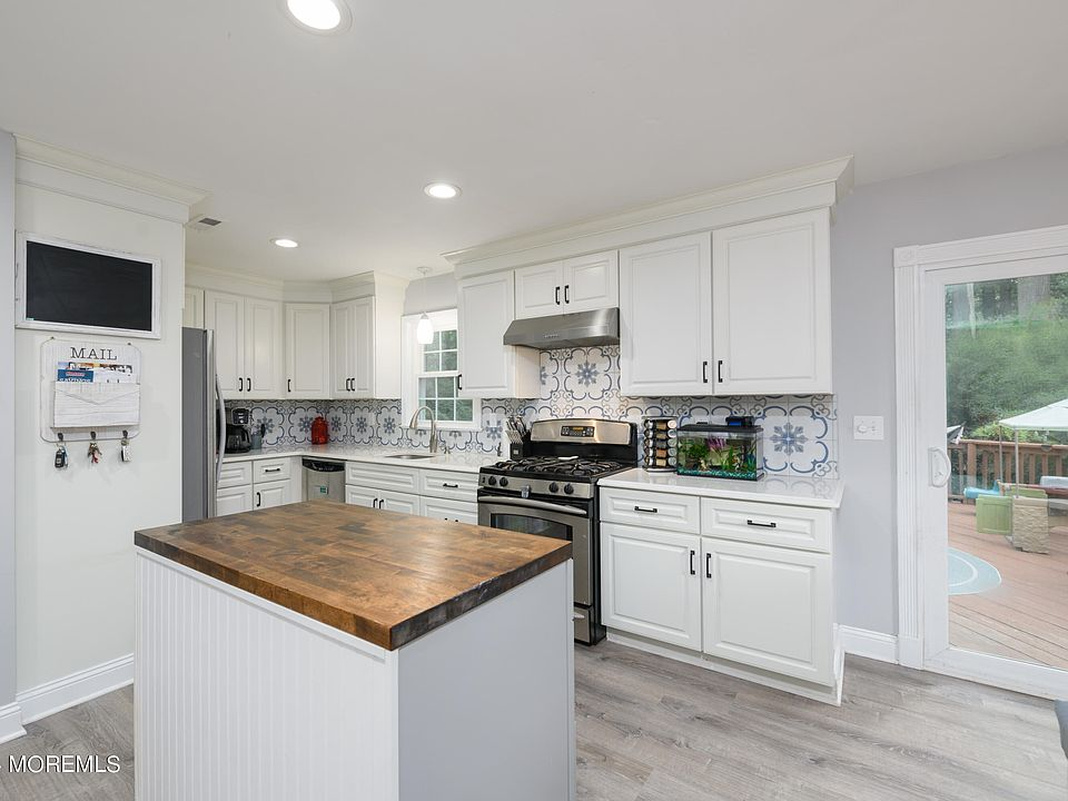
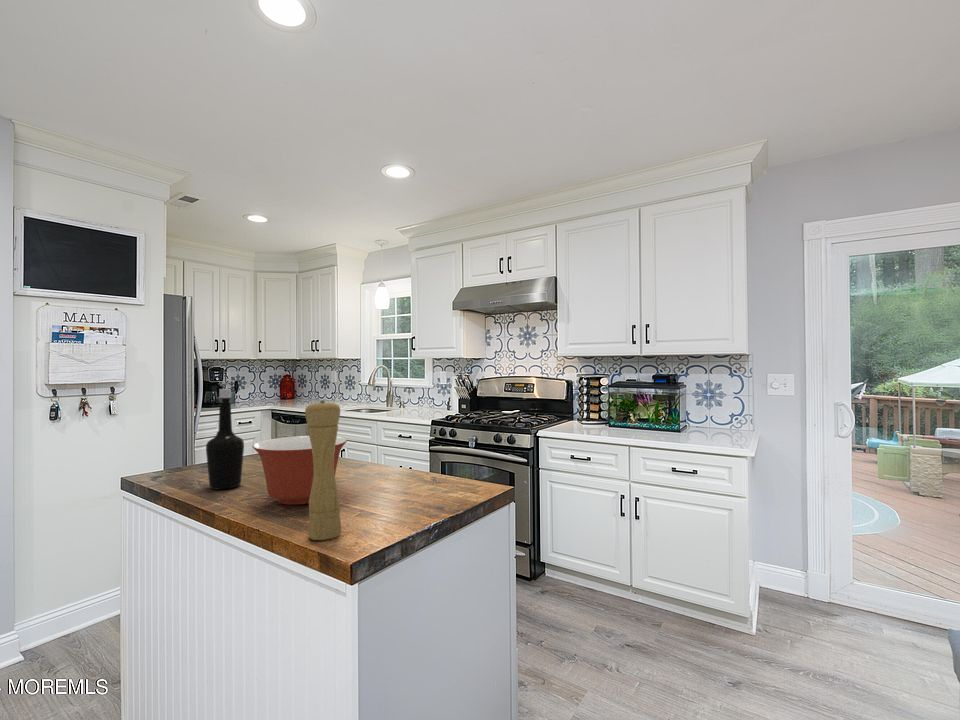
+ mixing bowl (301, 470)
+ pepper mill (323, 467)
+ bottle (225, 437)
